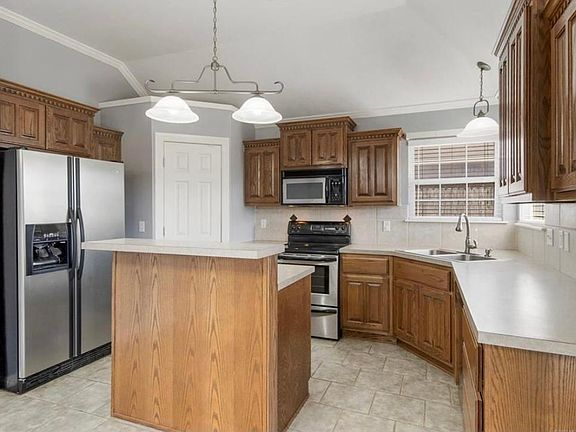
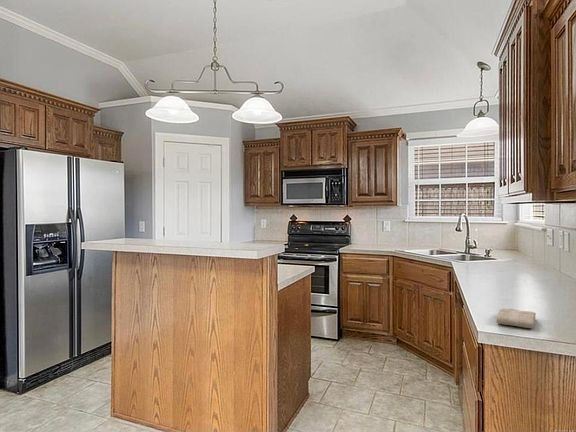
+ washcloth (516, 317)
